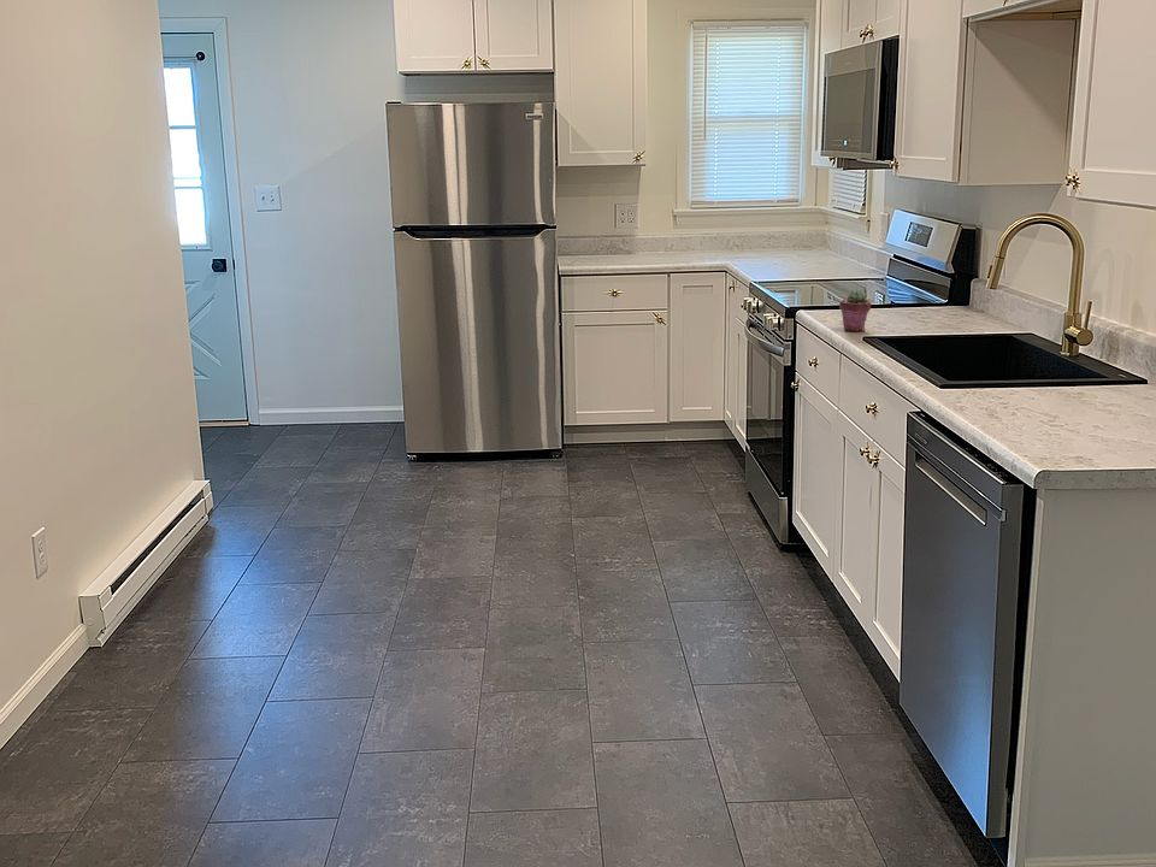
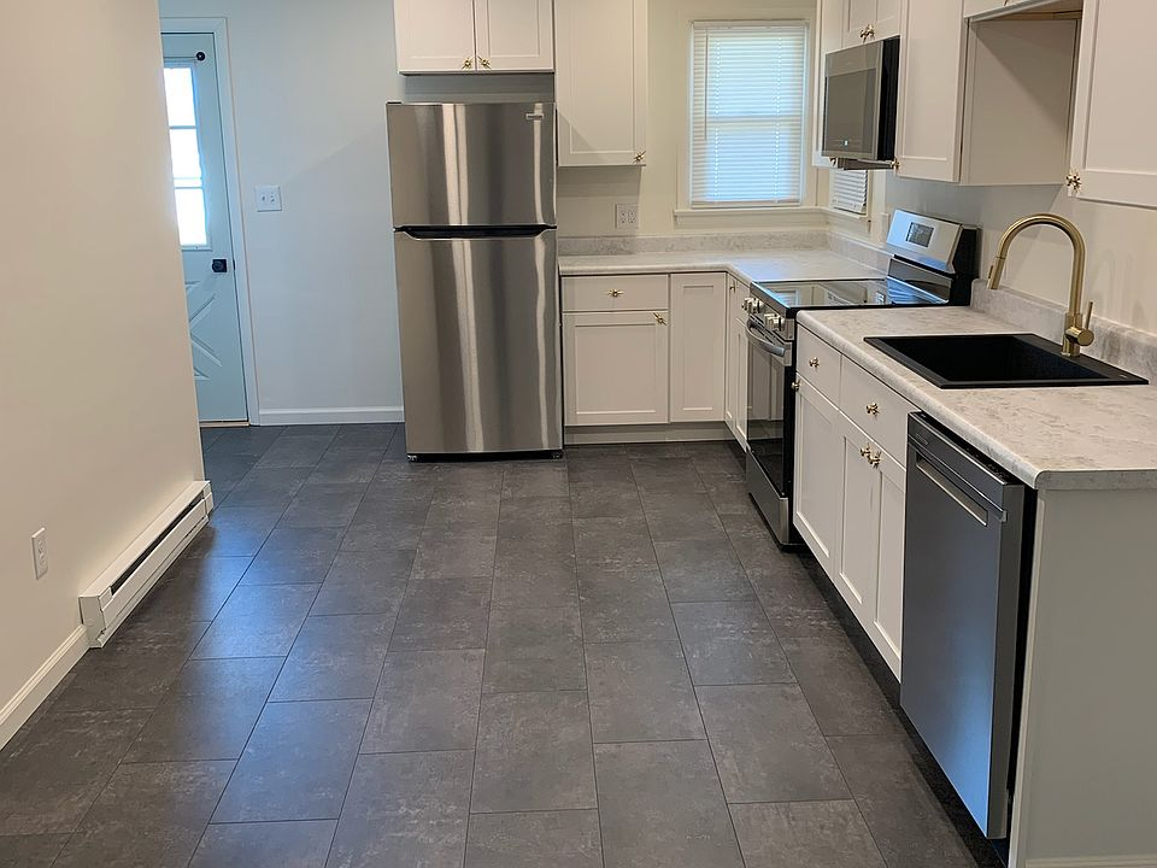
- potted succulent (855, 309)
